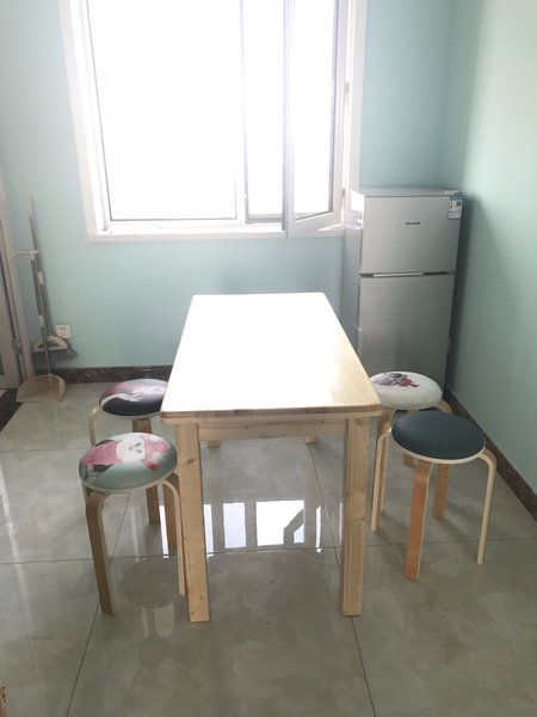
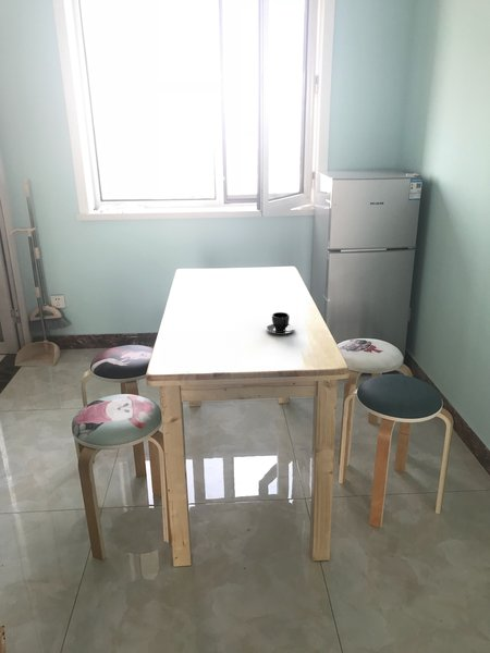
+ teacup (280, 322)
